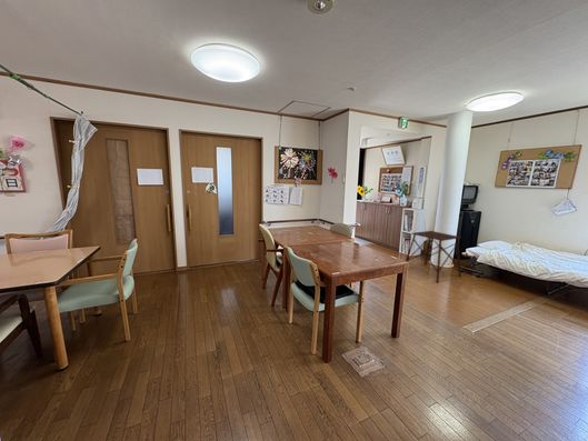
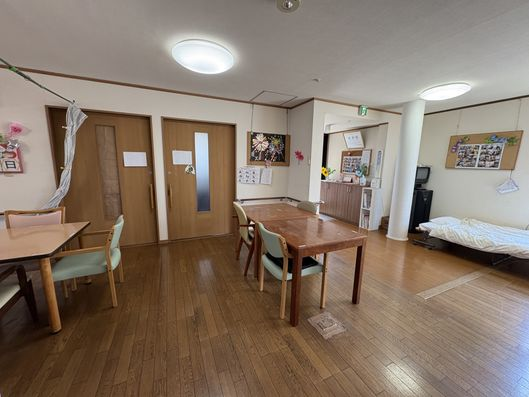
- side table (432, 253)
